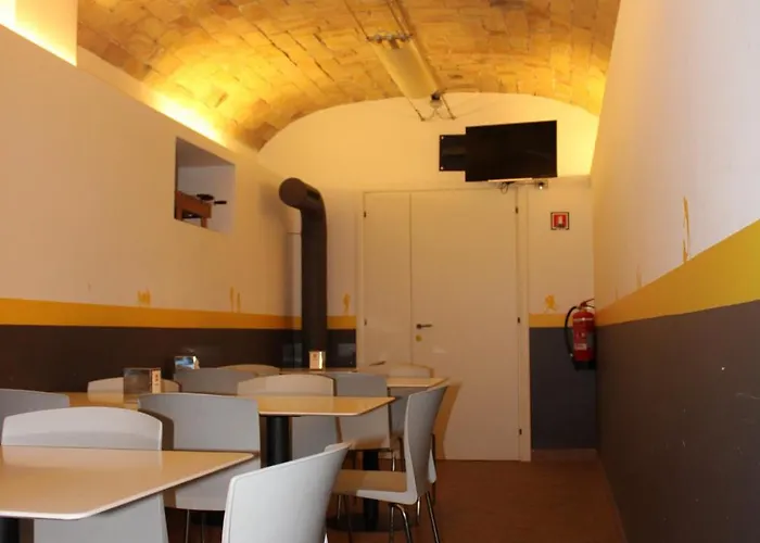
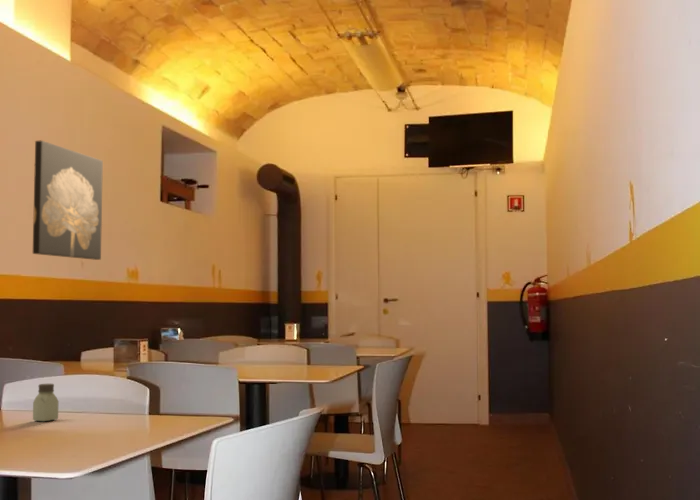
+ wall art (69, 203)
+ saltshaker (45, 402)
